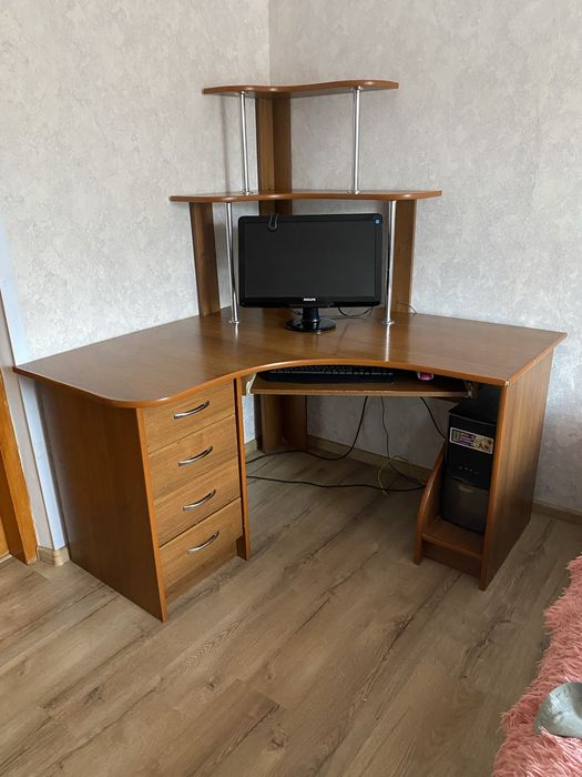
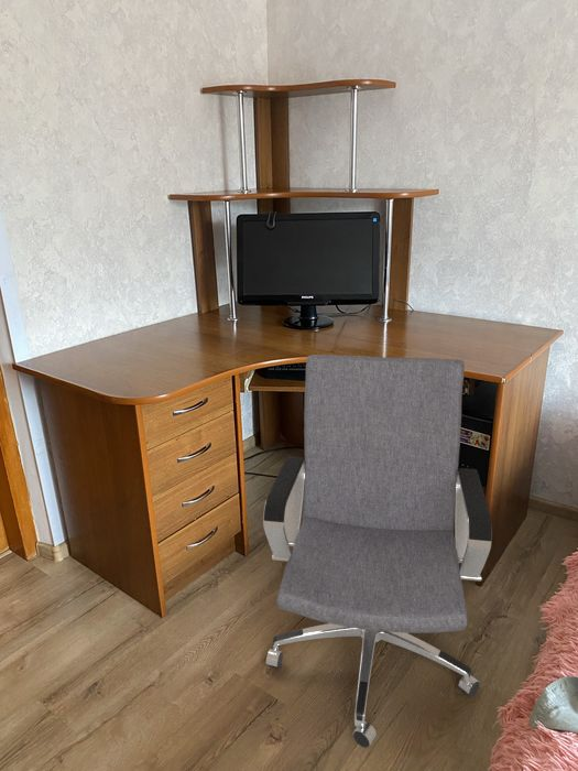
+ office chair (375, 534)
